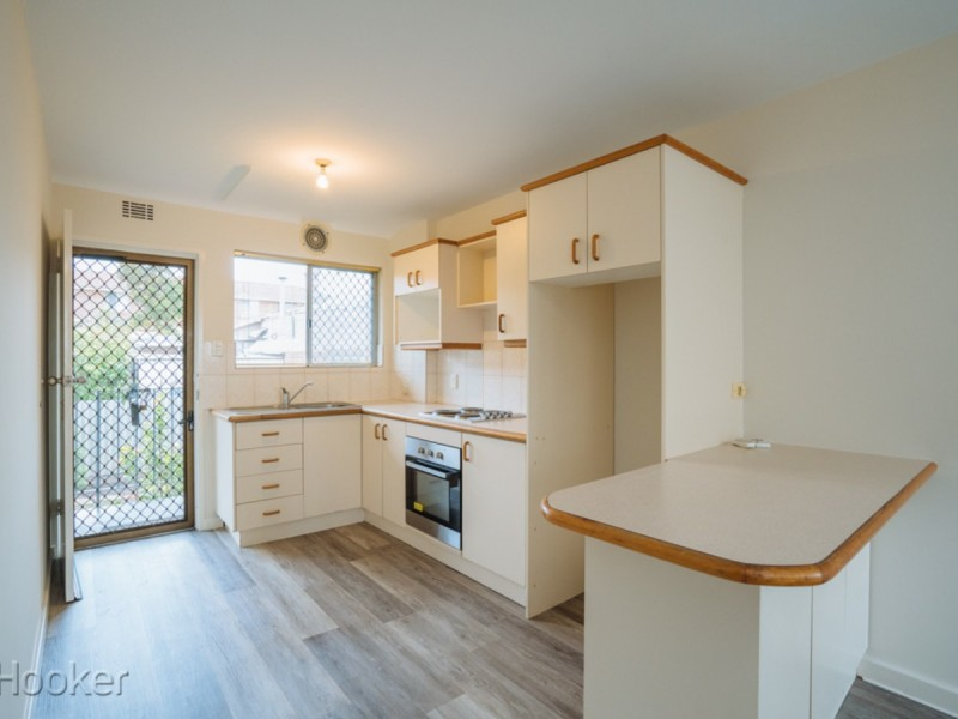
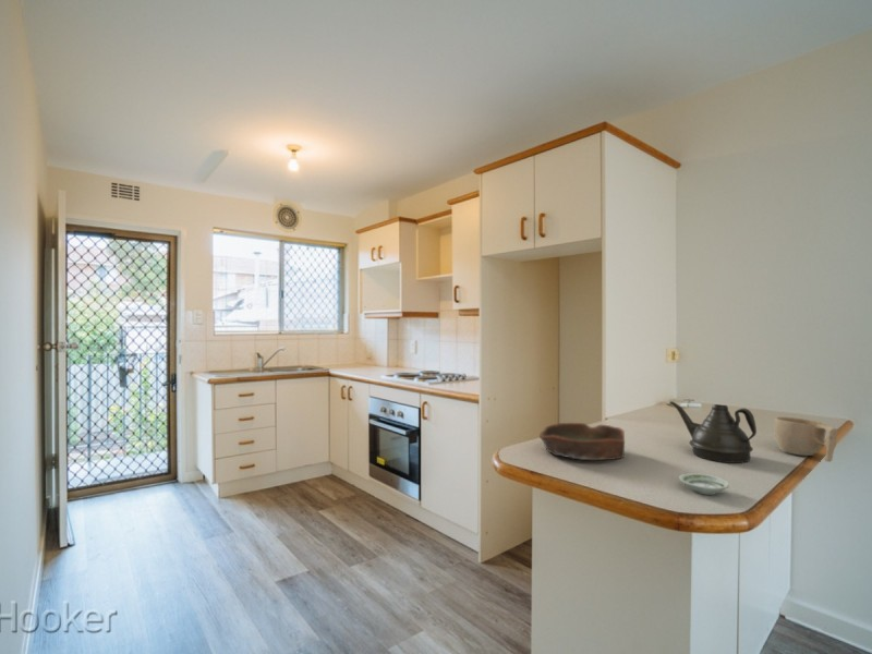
+ saucer (703, 485)
+ bowl (585, 440)
+ cup (806, 438)
+ teapot (710, 428)
